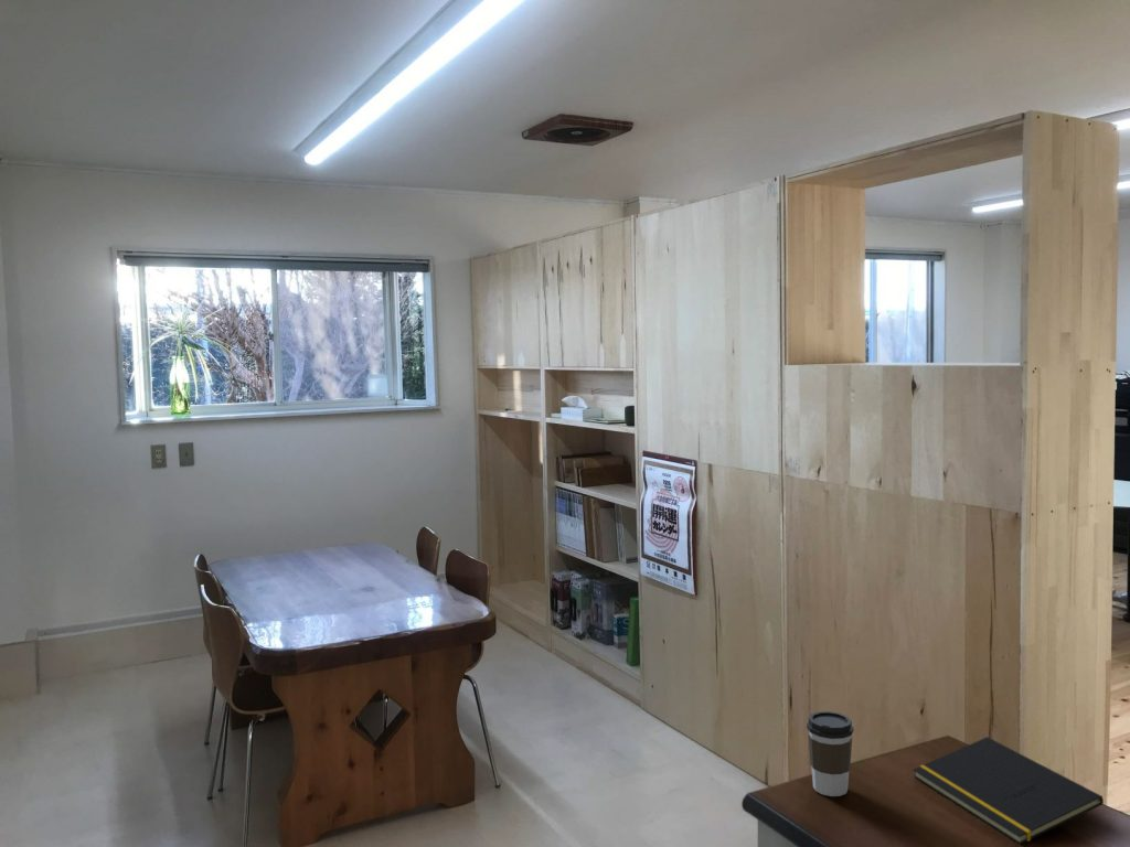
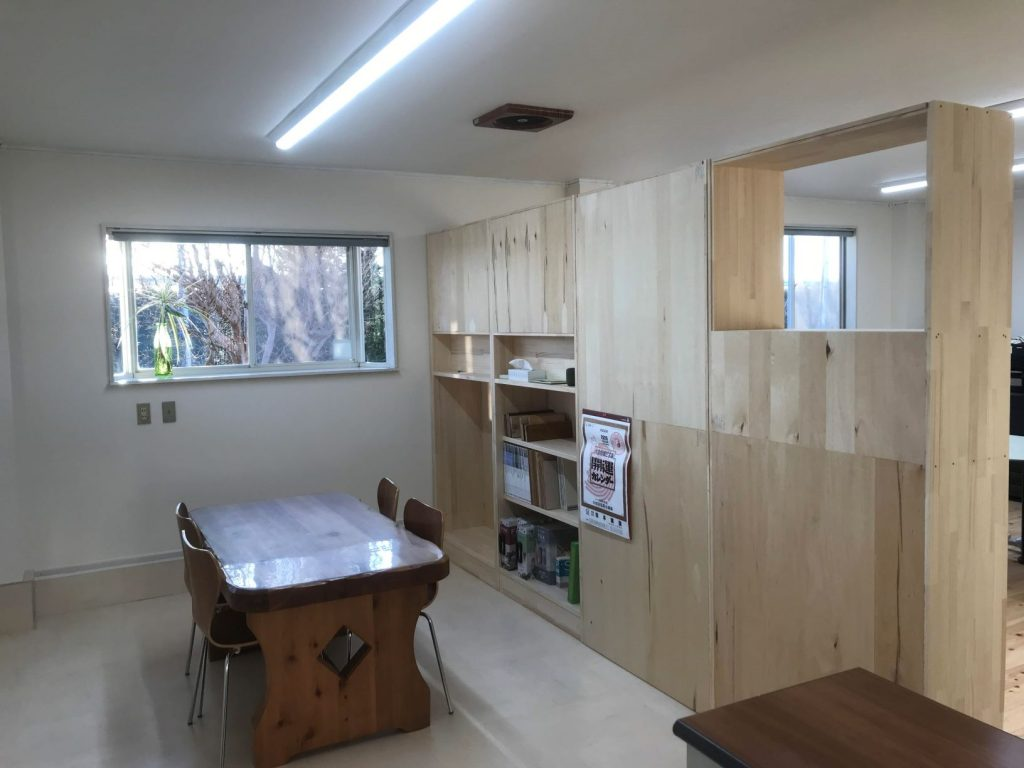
- notepad (1002, 785)
- coffee cup (830, 753)
